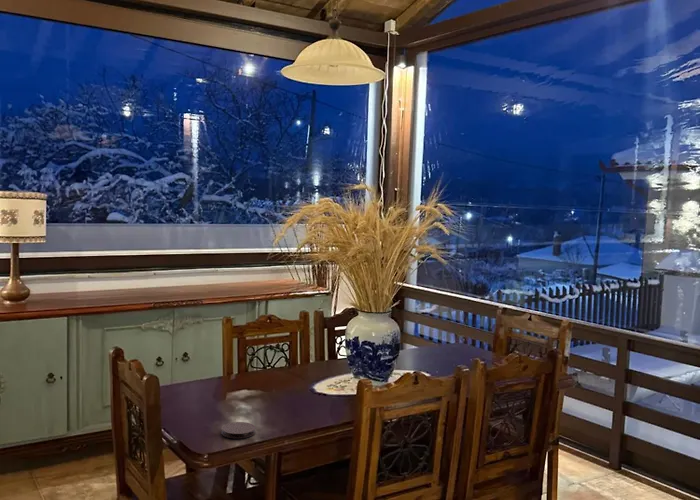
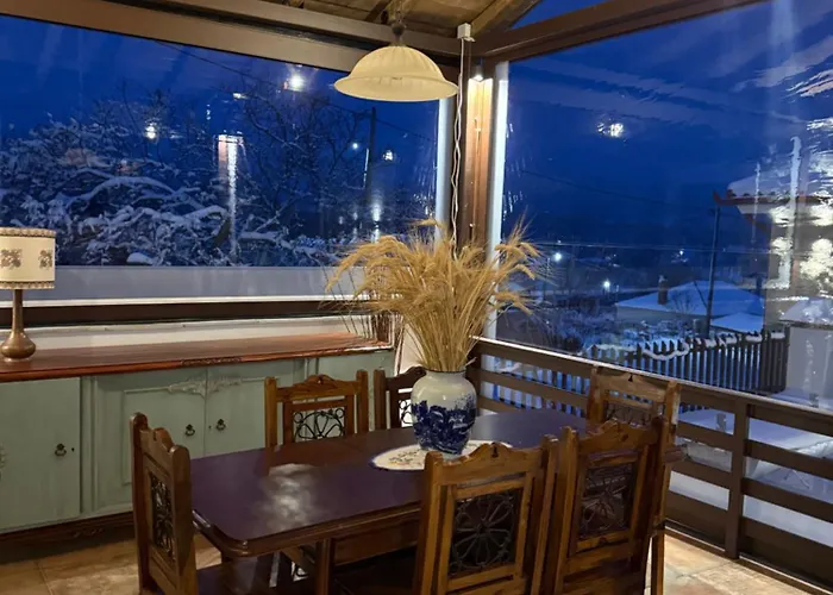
- coaster (238, 429)
